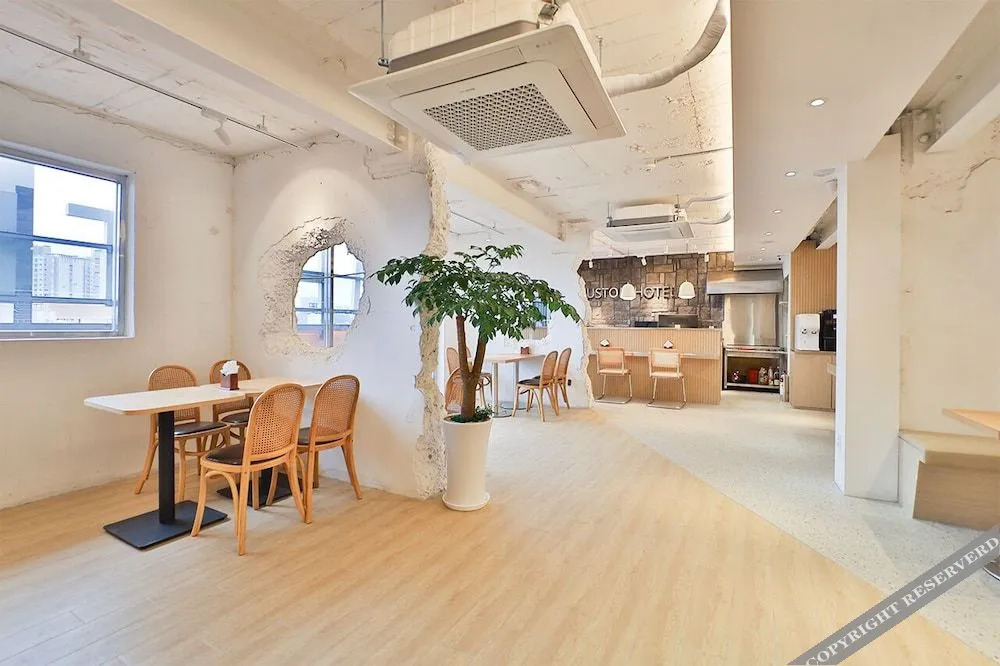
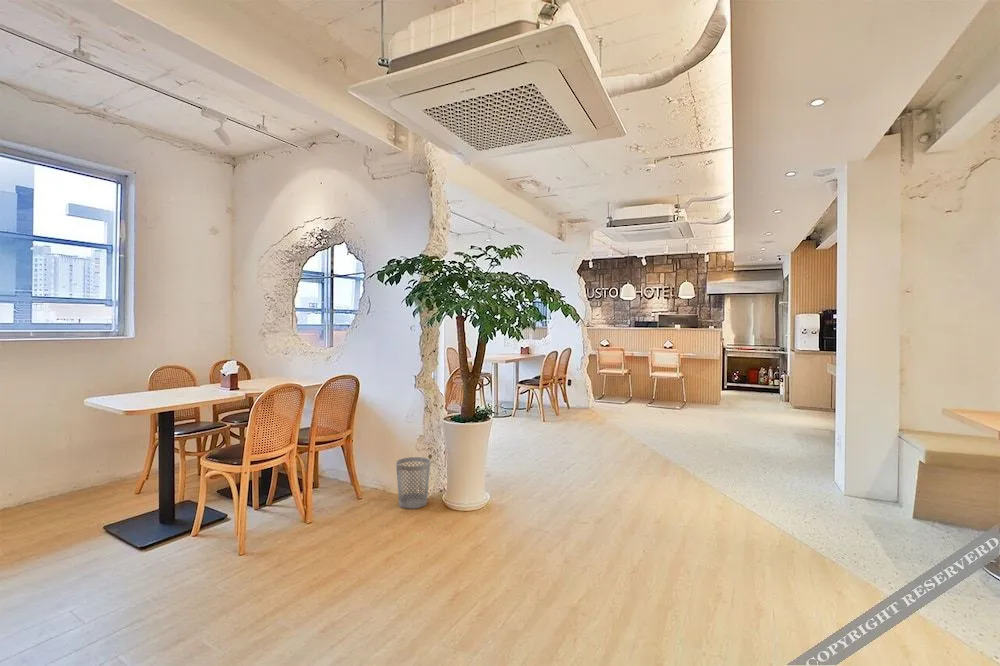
+ wastebasket (412, 482)
